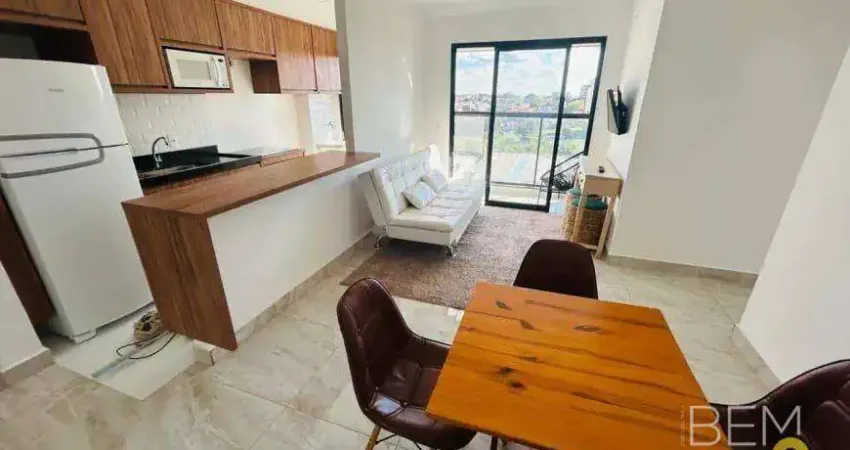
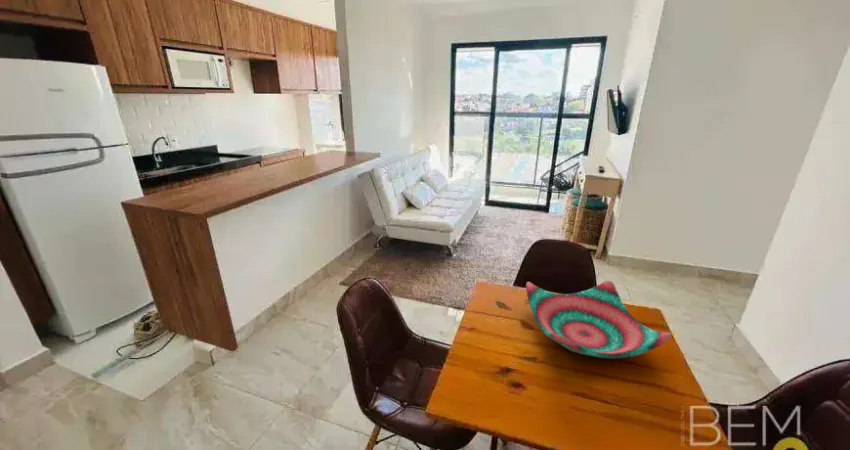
+ decorative bowl (586, 321)
